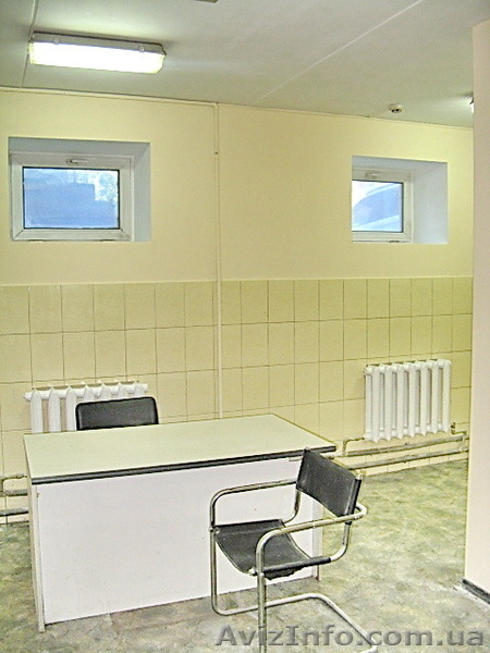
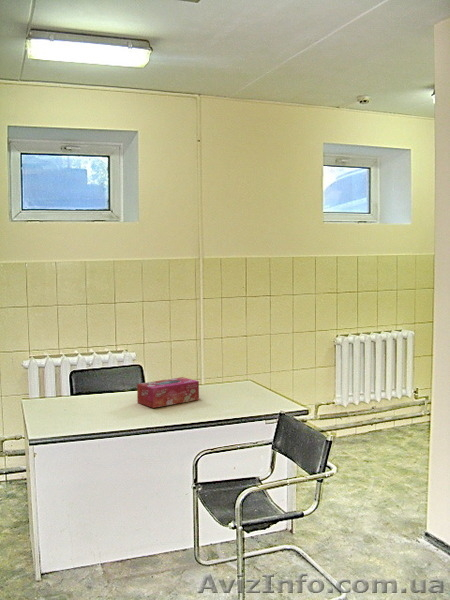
+ tissue box (168, 391)
